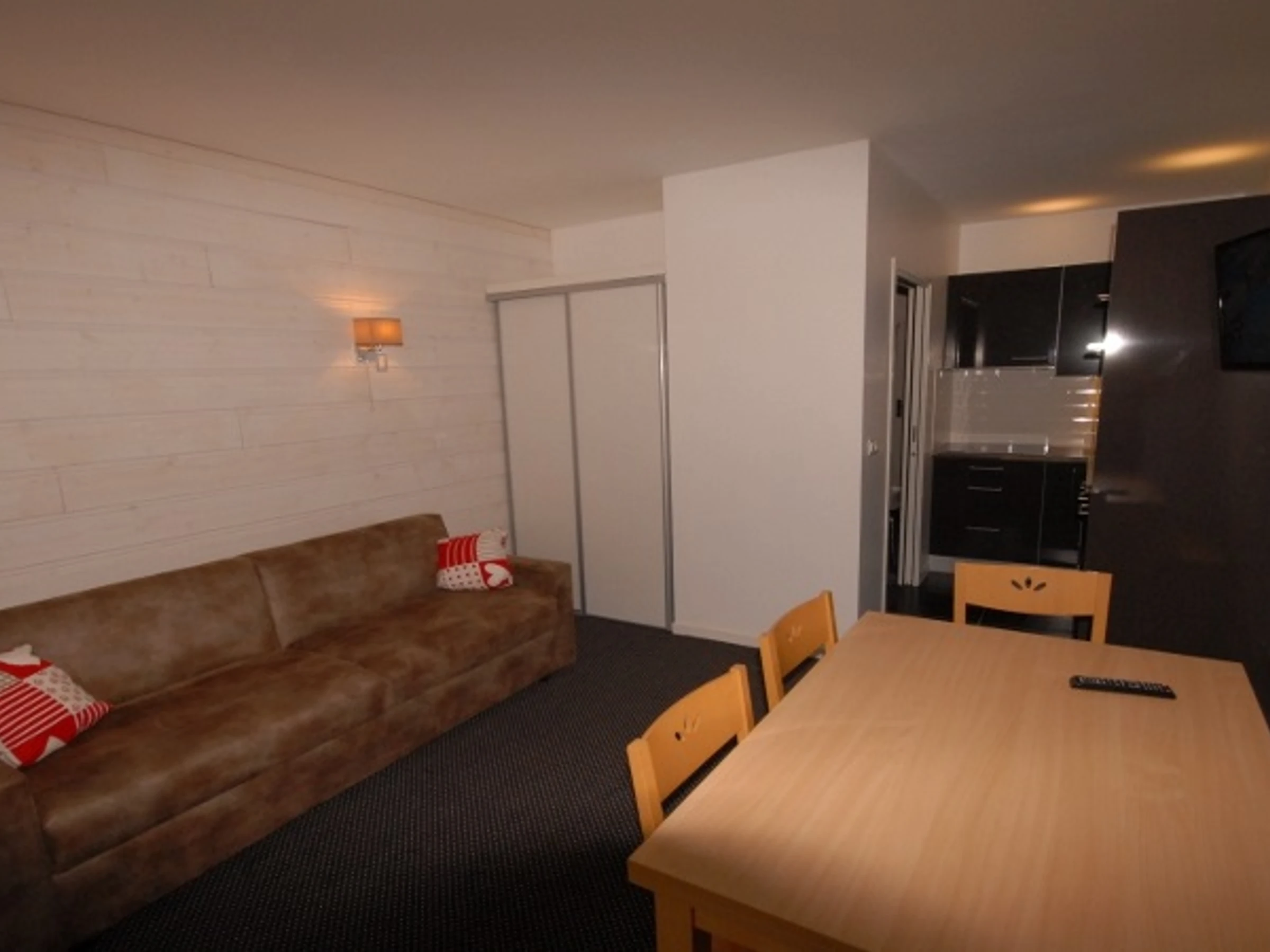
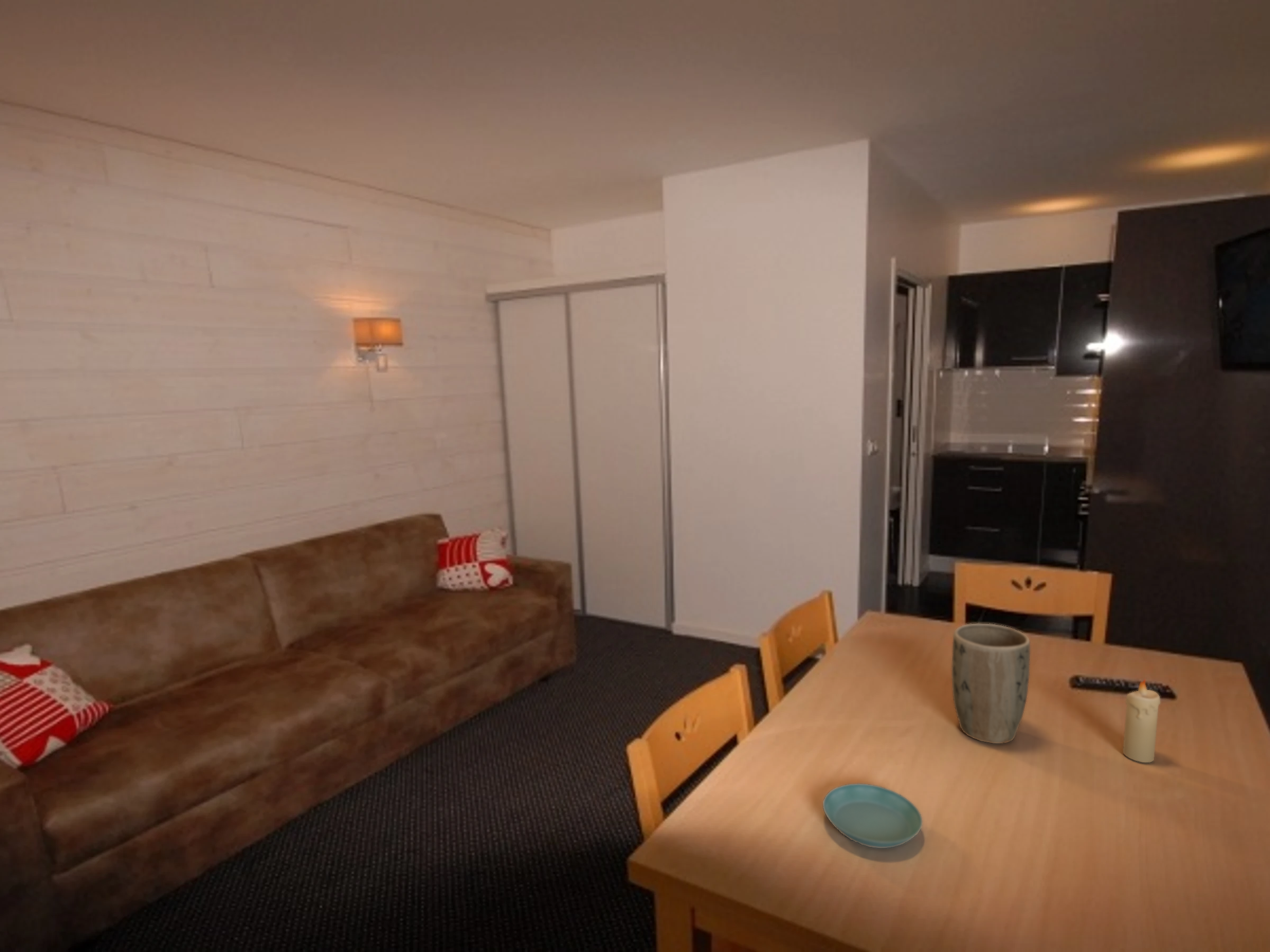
+ candle (1141, 718)
+ plant pot (989, 683)
+ saucer (871, 818)
